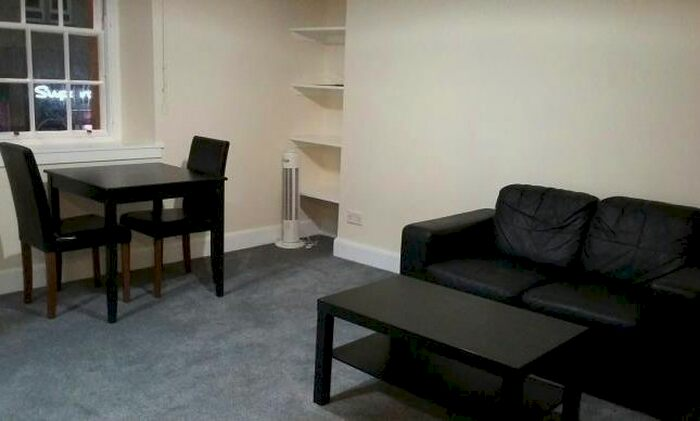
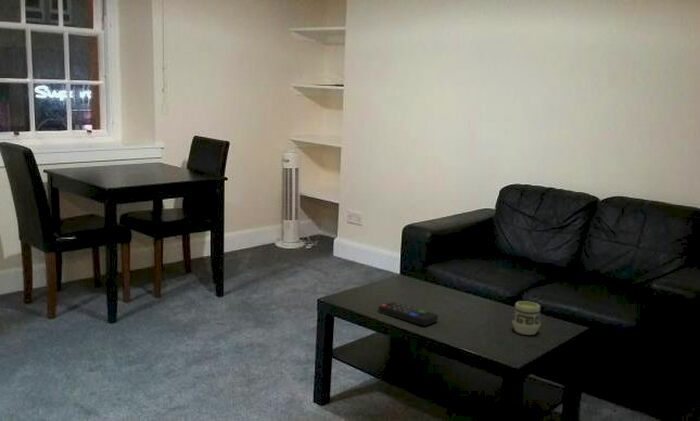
+ cup (526, 318)
+ remote control (407, 312)
